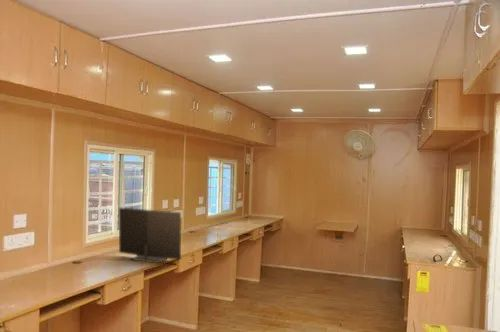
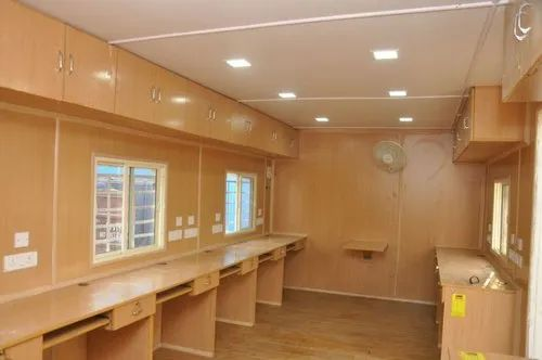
- monitor (154, 233)
